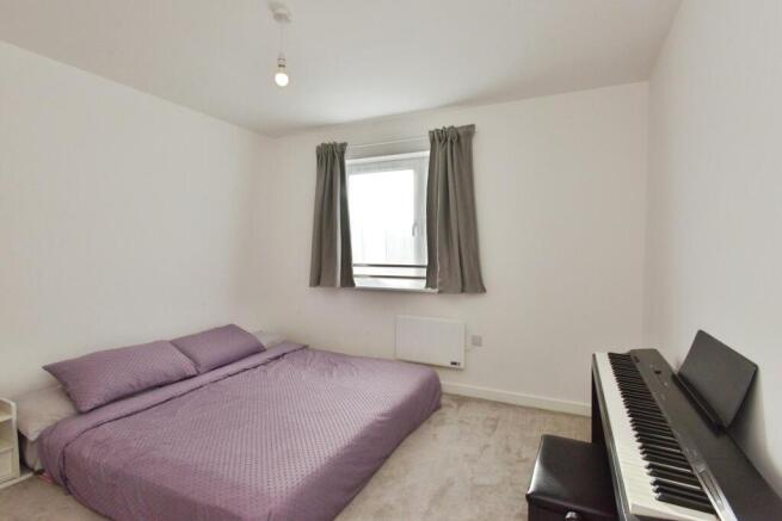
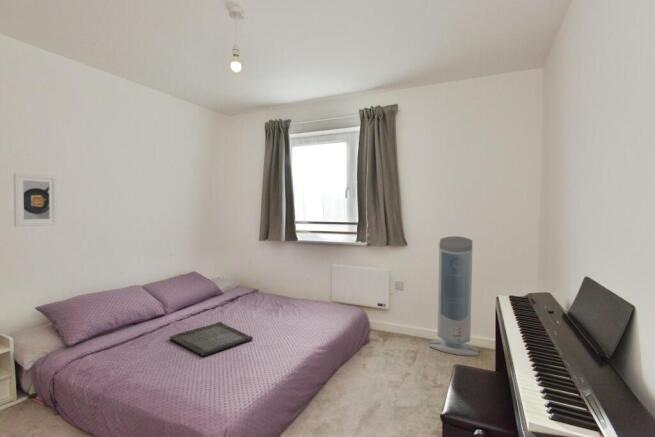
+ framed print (36, 200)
+ air purifier (454, 292)
+ serving tray (211, 337)
